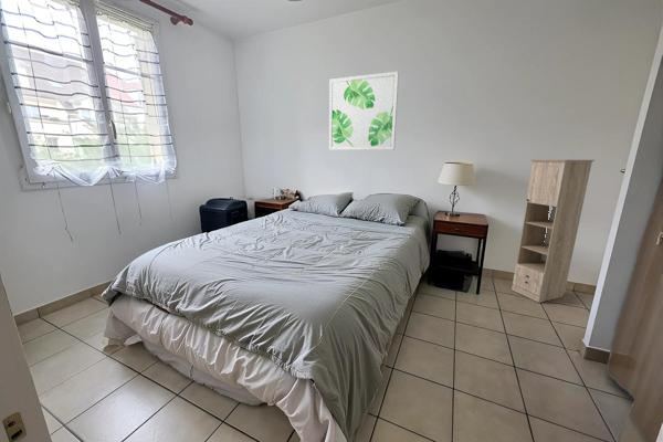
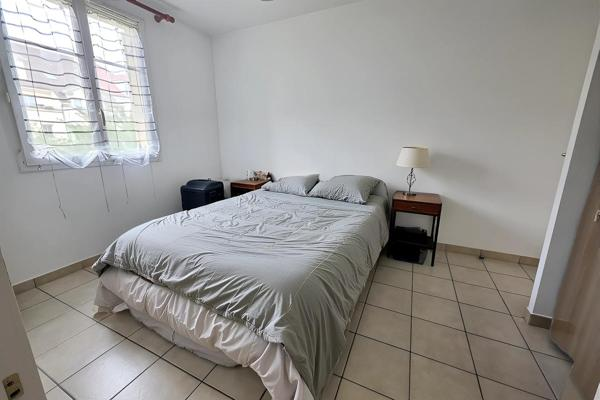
- storage cabinet (548, 230)
- wall art (361, 114)
